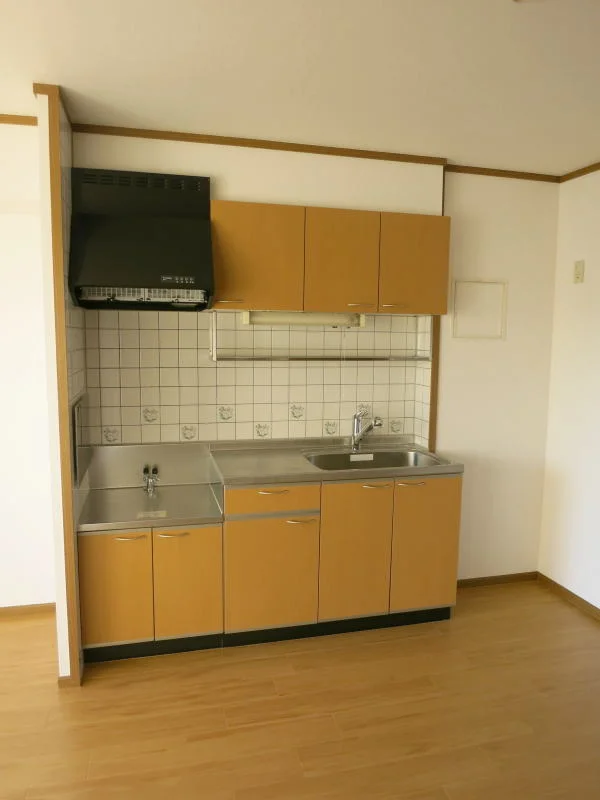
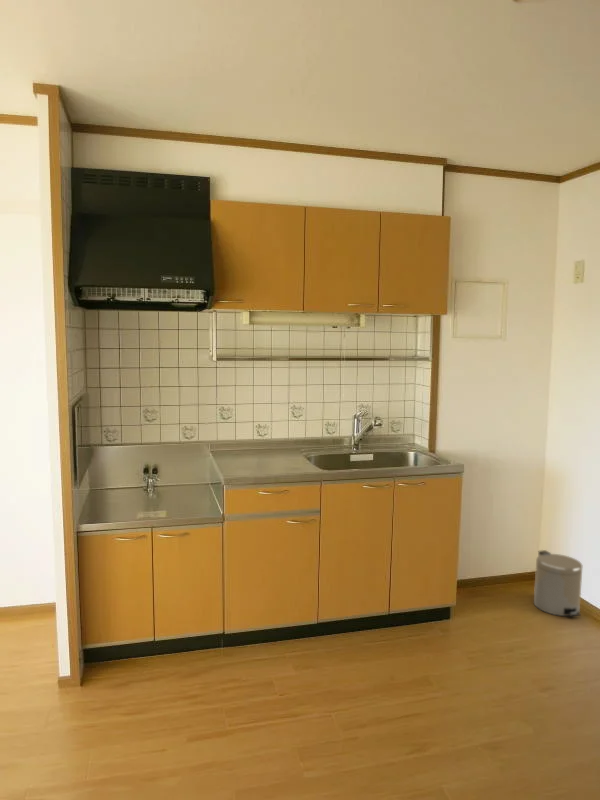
+ trash can (558, 583)
